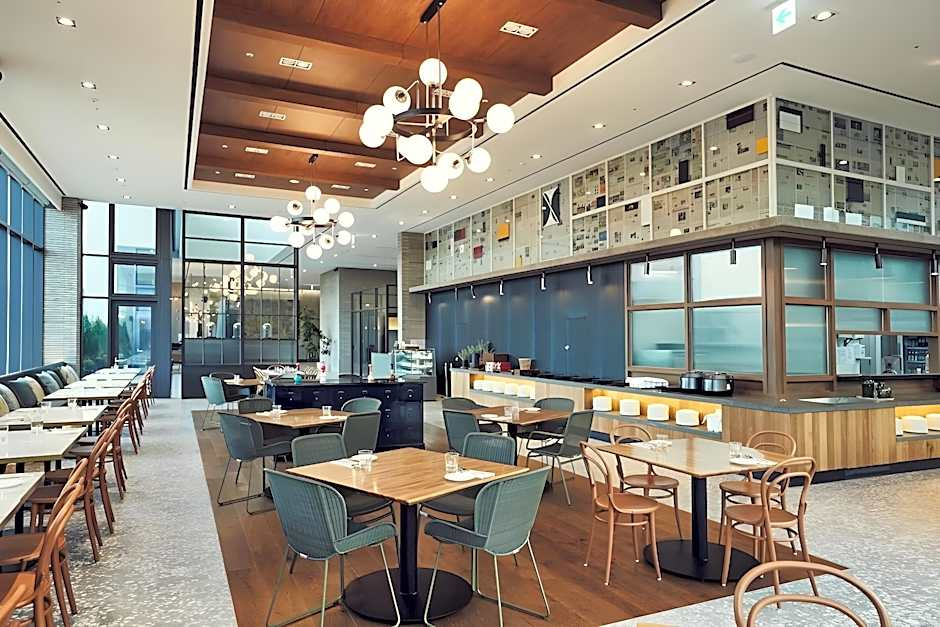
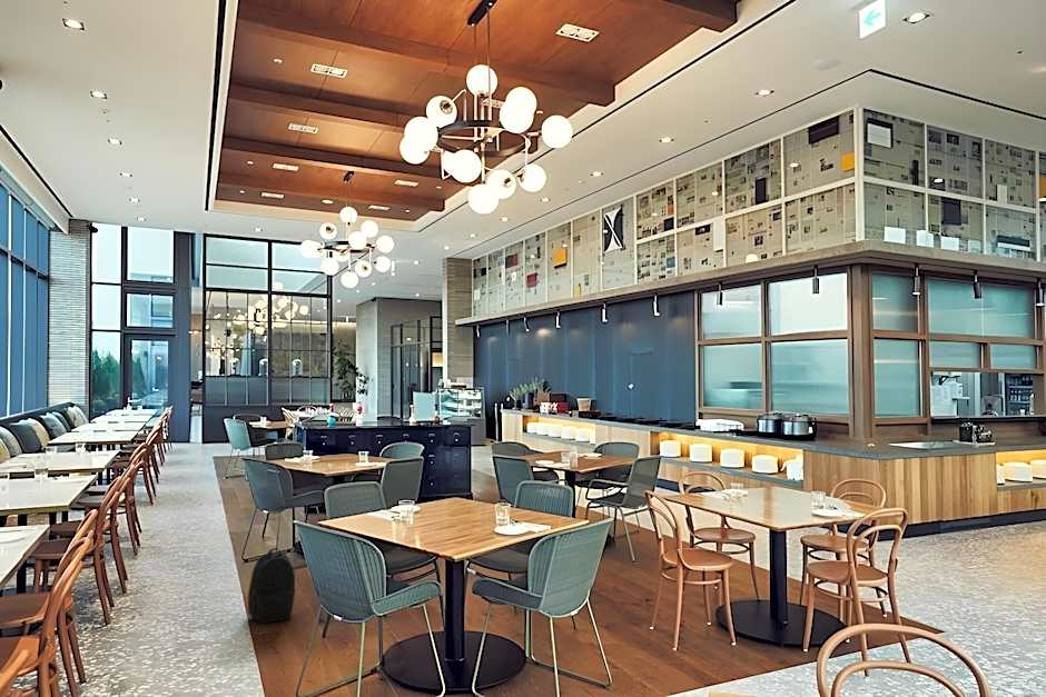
+ backpack (273, 583)
